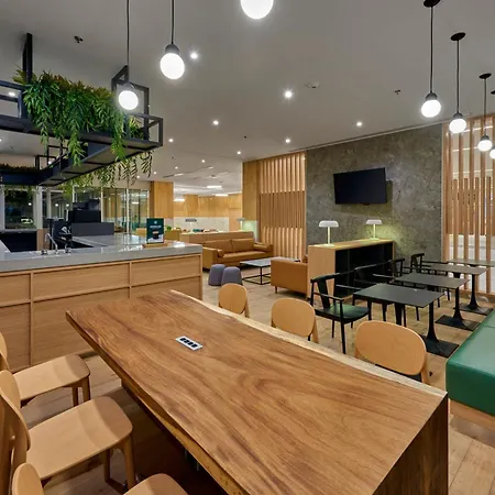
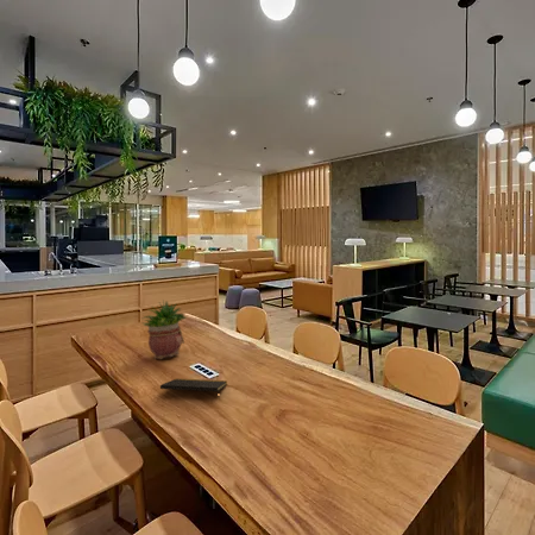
+ notepad (195, 384)
+ potted plant (163, 328)
